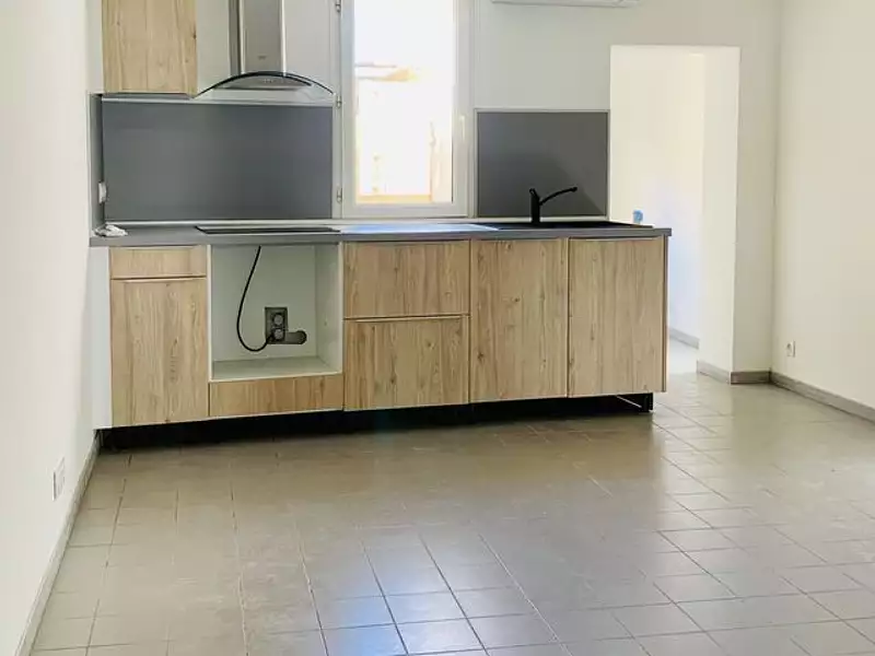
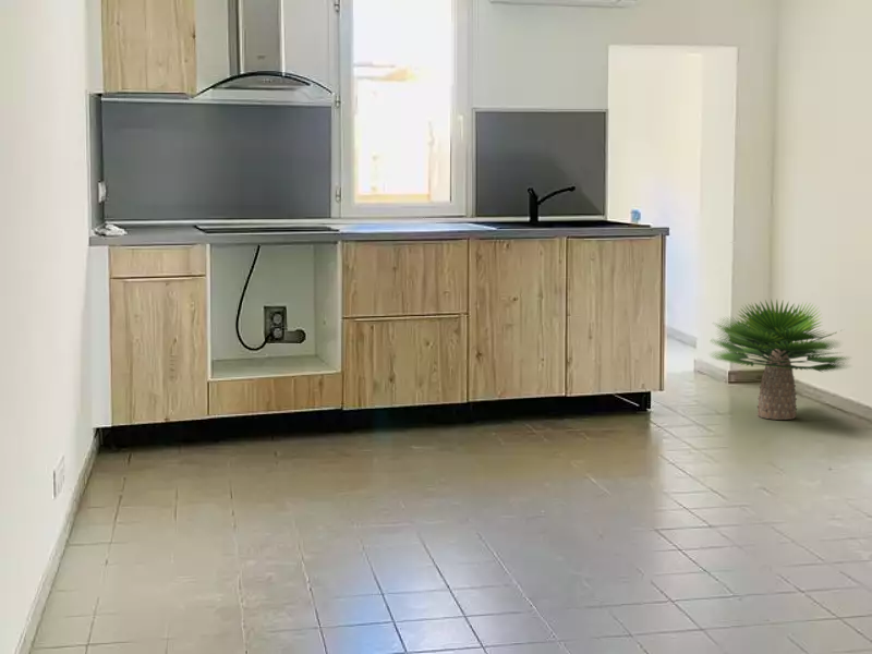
+ potted plant (778, 355)
